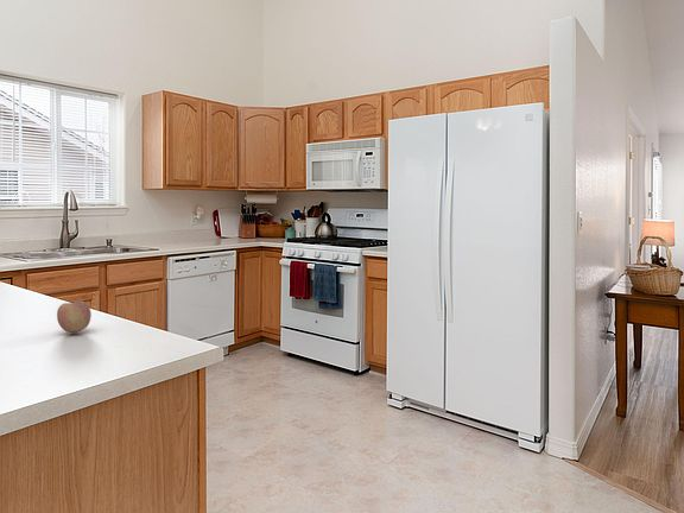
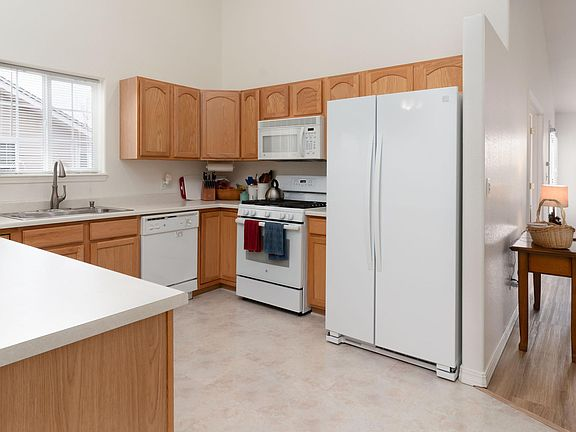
- fruit (74, 316)
